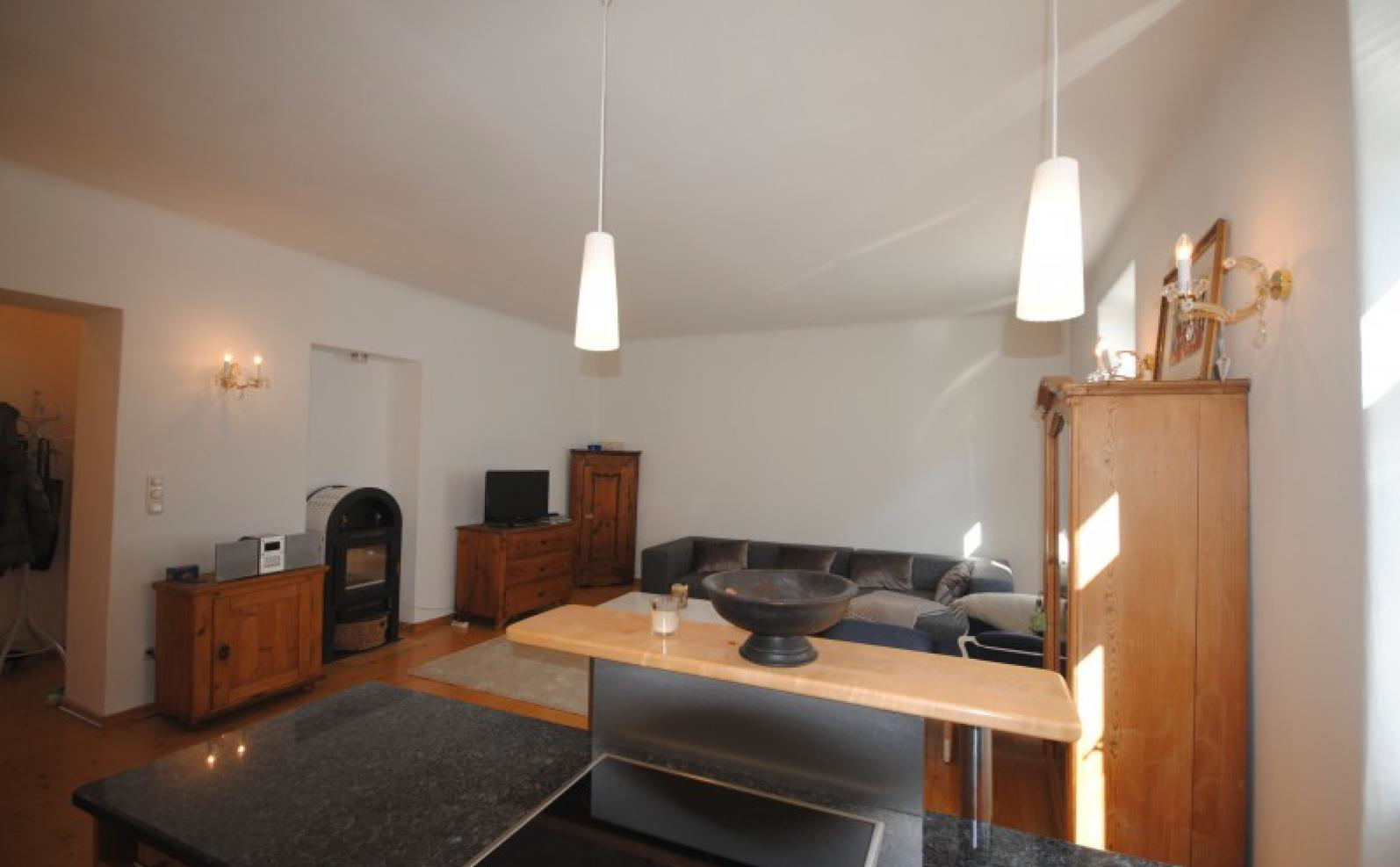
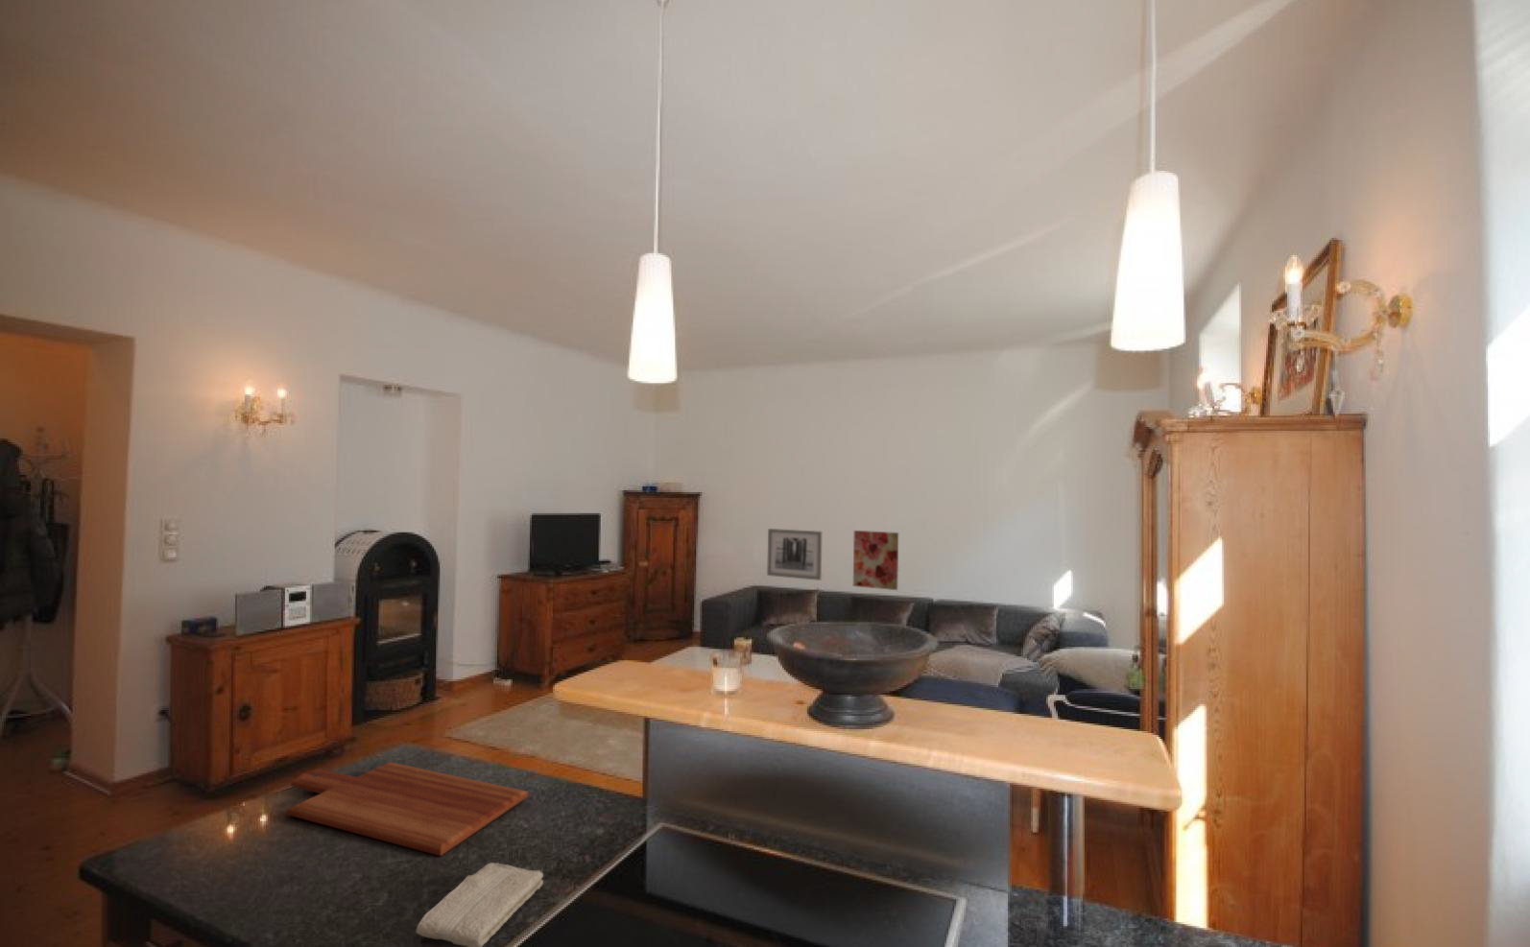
+ wall art (875, 559)
+ wall art (793, 554)
+ cutting board (407, 801)
+ washcloth (485, 900)
